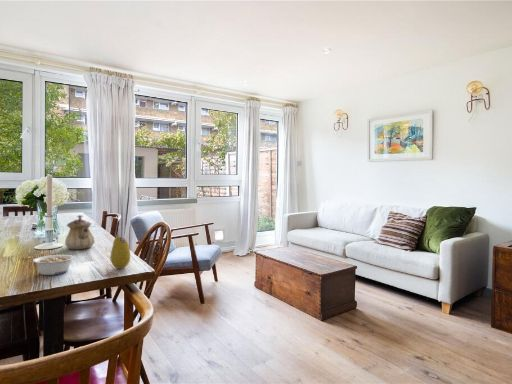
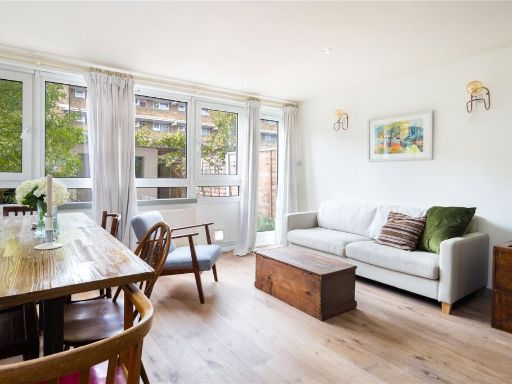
- teapot (79, 231)
- legume (54, 264)
- fruit (120, 252)
